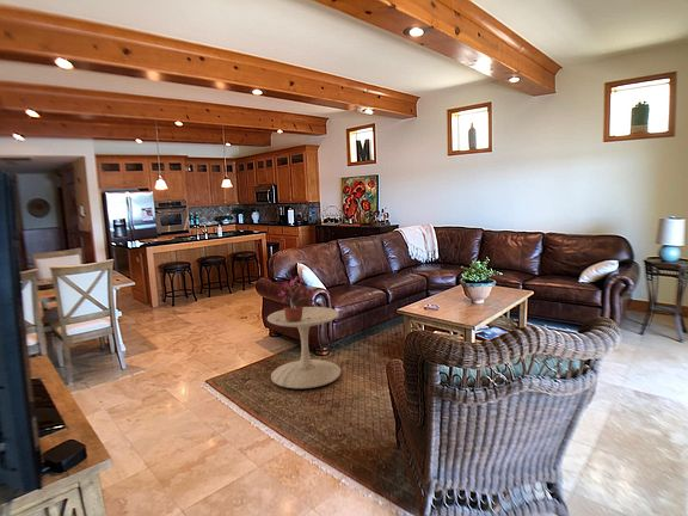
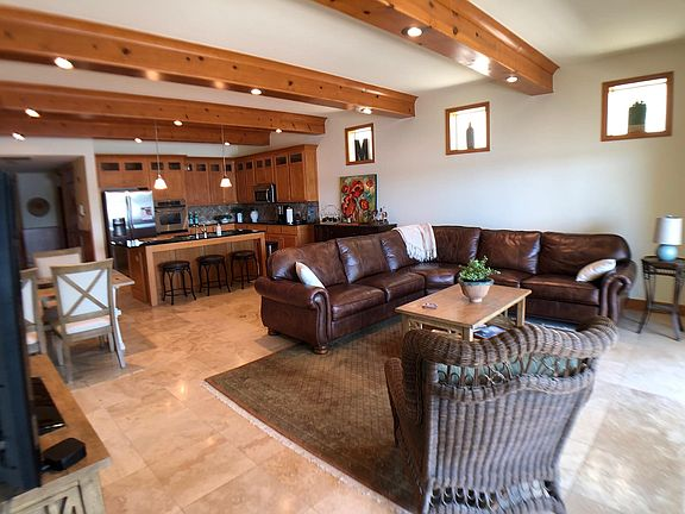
- side table (305, 344)
- potted plant (290, 297)
